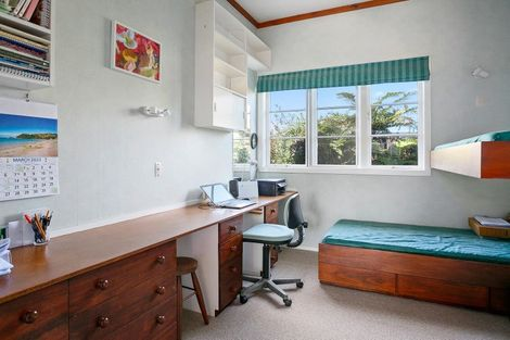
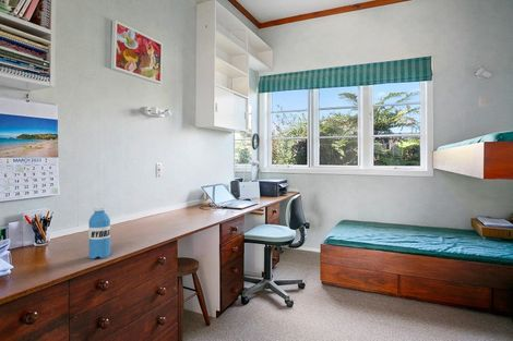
+ water bottle (99, 231)
